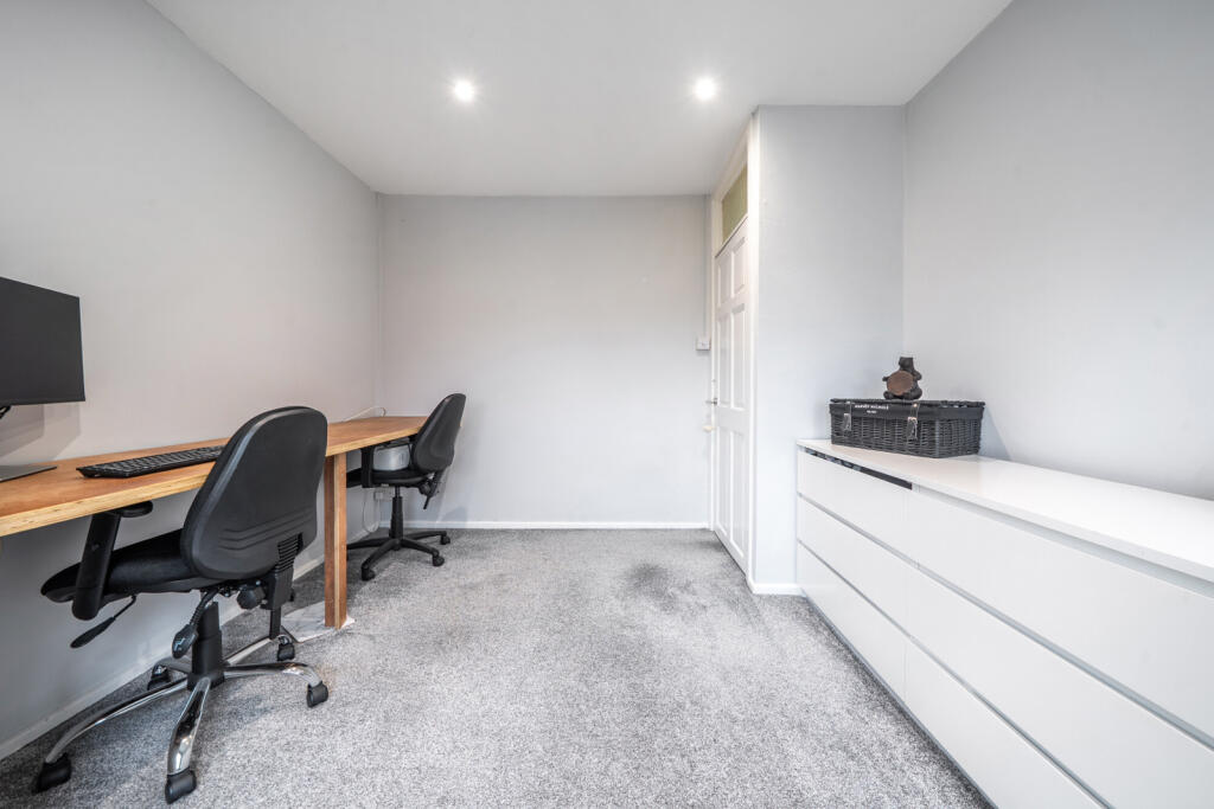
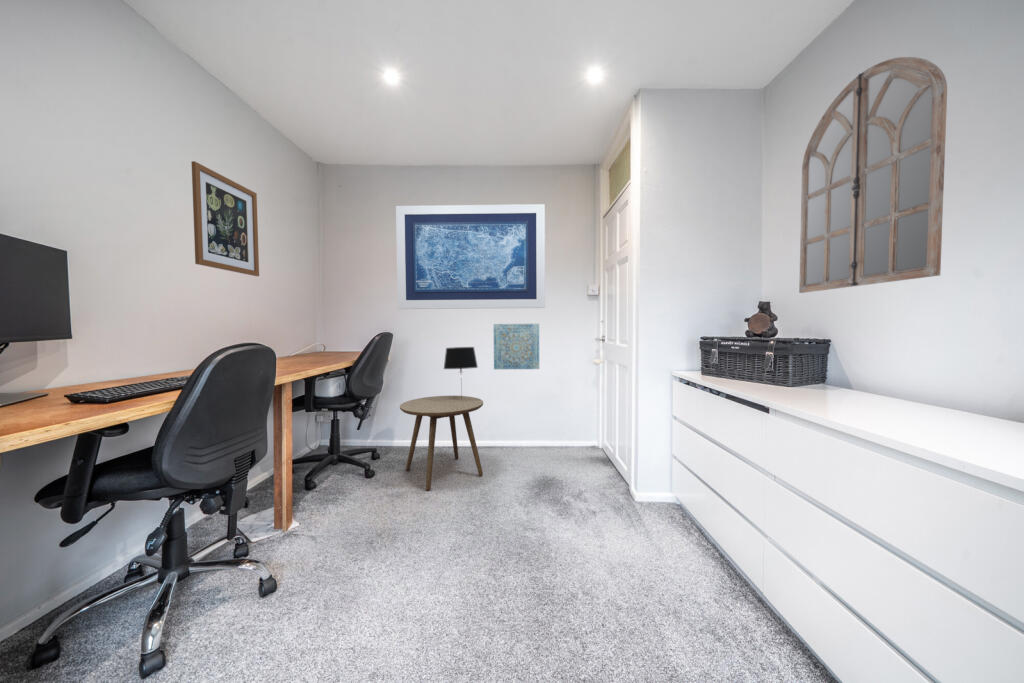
+ table lamp (461, 372)
+ wall art (229, 225)
+ wall art (470, 257)
+ home mirror (856, 181)
+ wall art (516, 346)
+ side table (435, 434)
